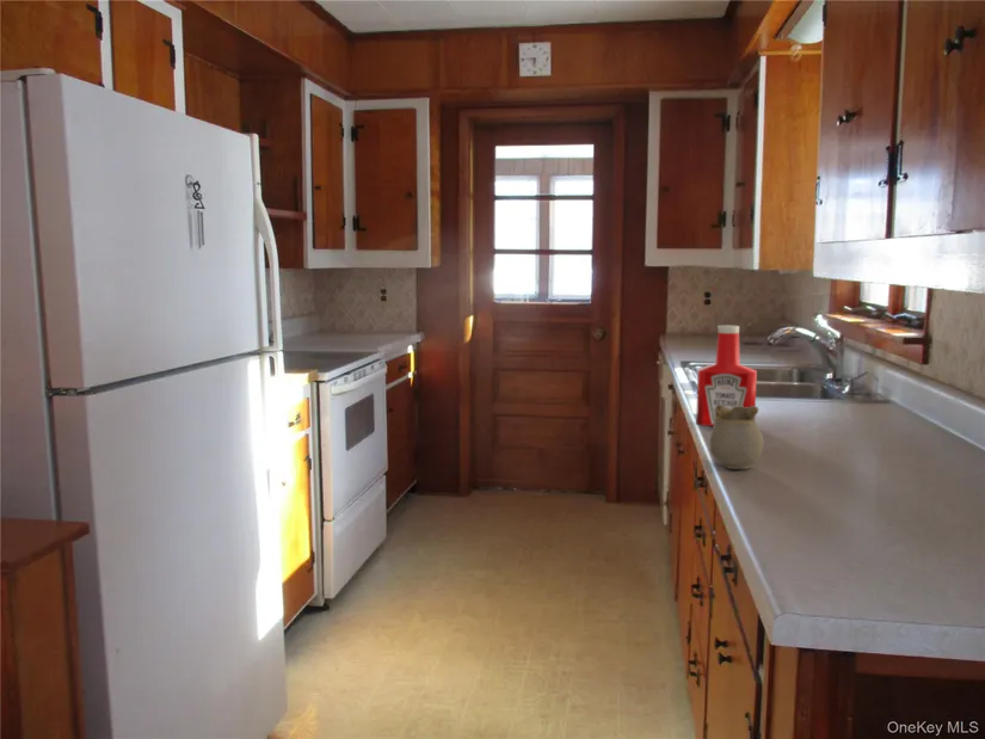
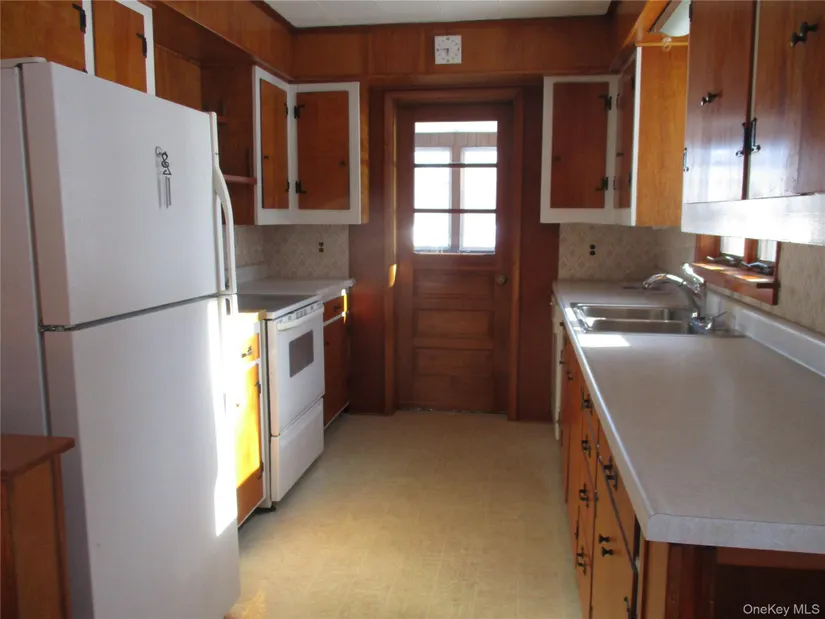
- soap bottle (726, 375)
- mug (735, 436)
